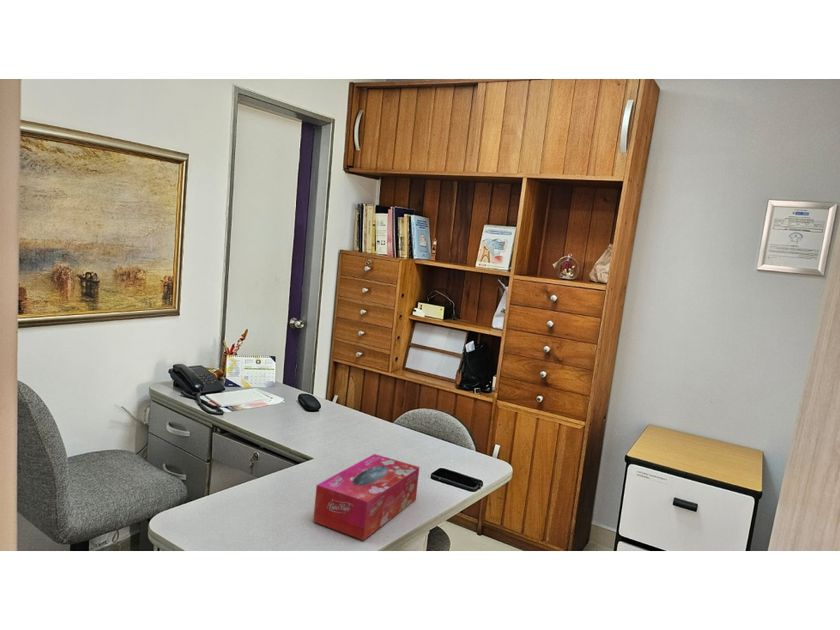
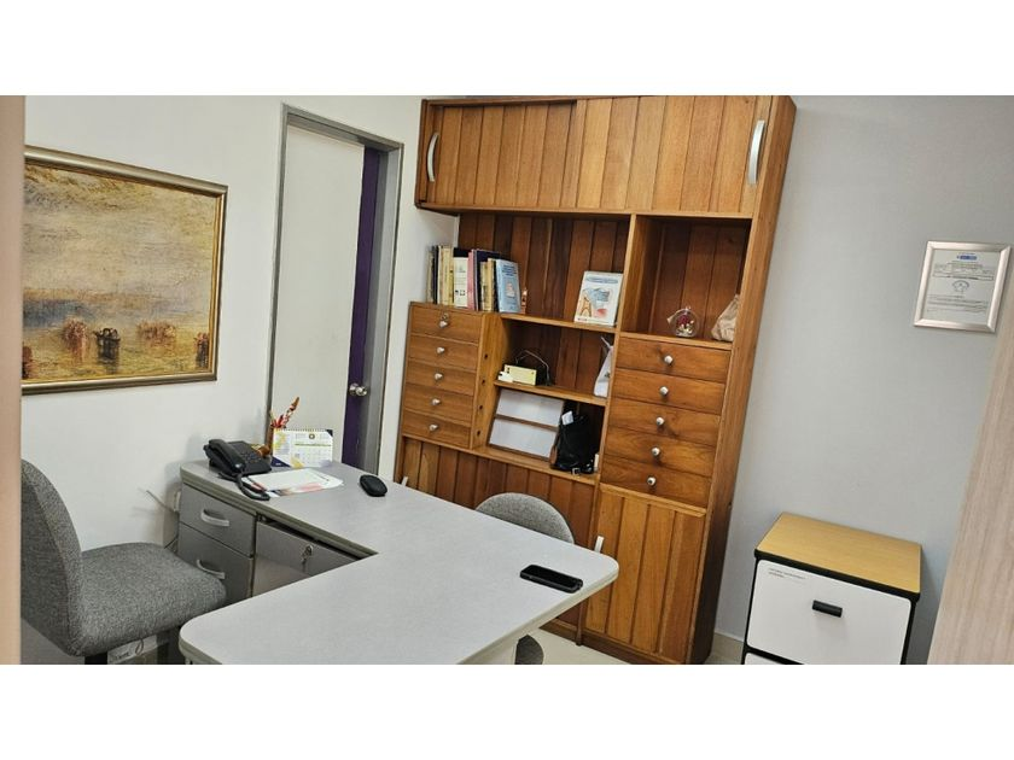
- tissue box (369, 492)
